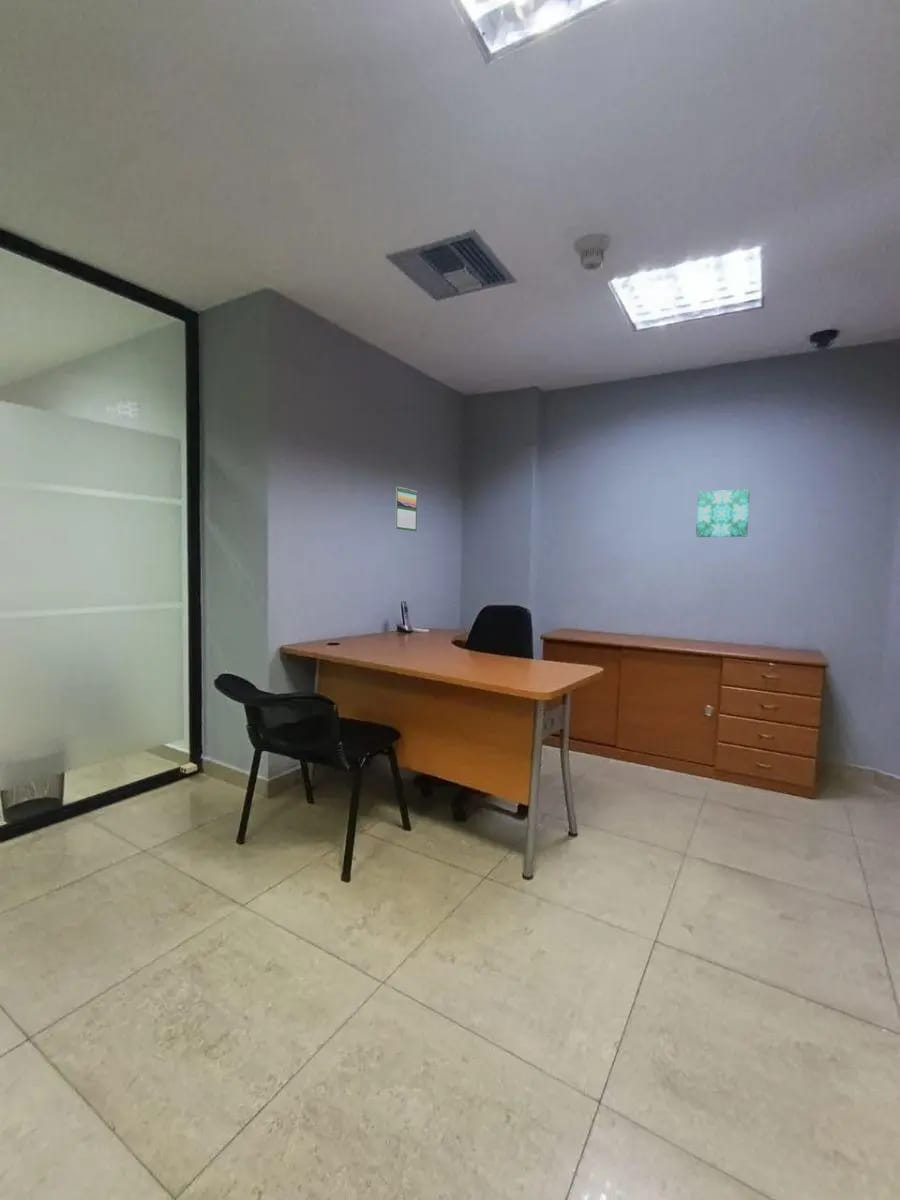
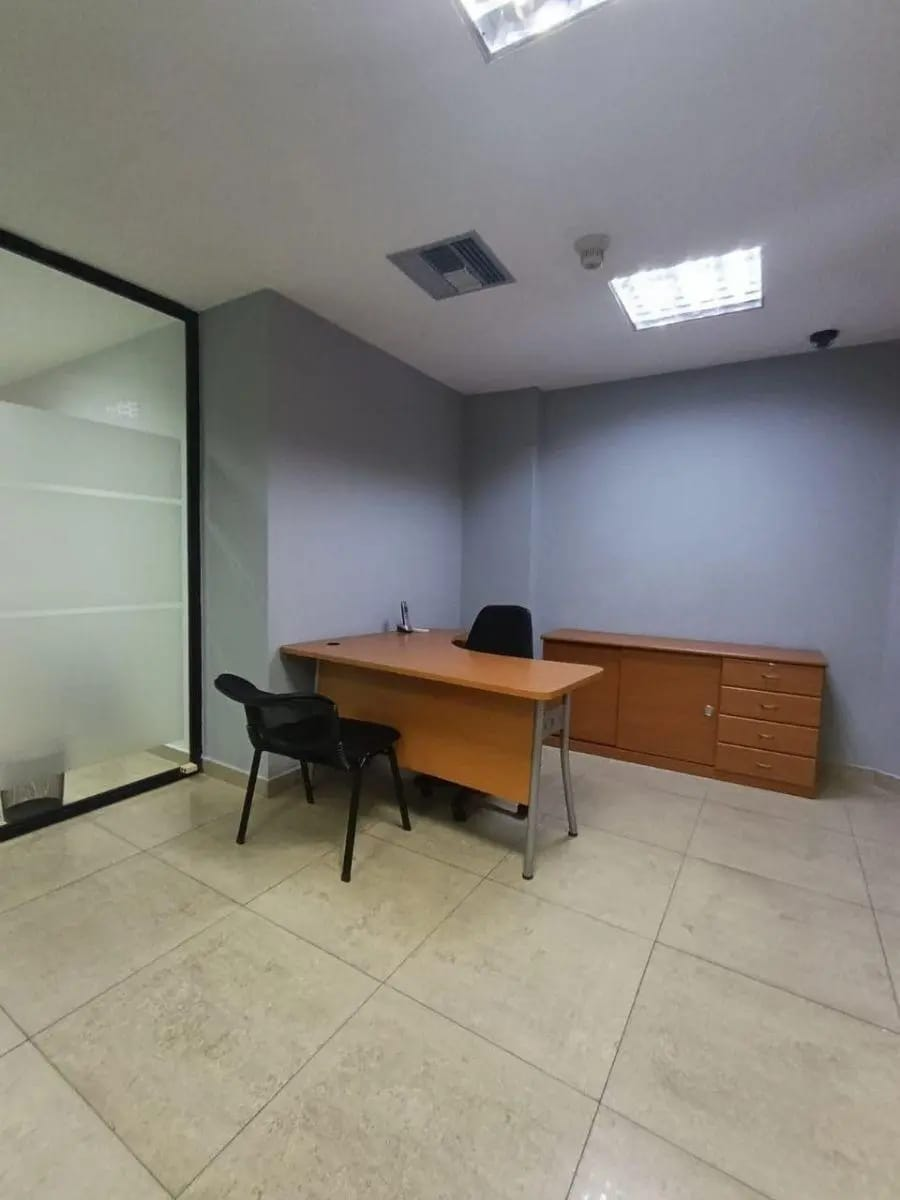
- wall art (722, 513)
- calendar (406, 509)
